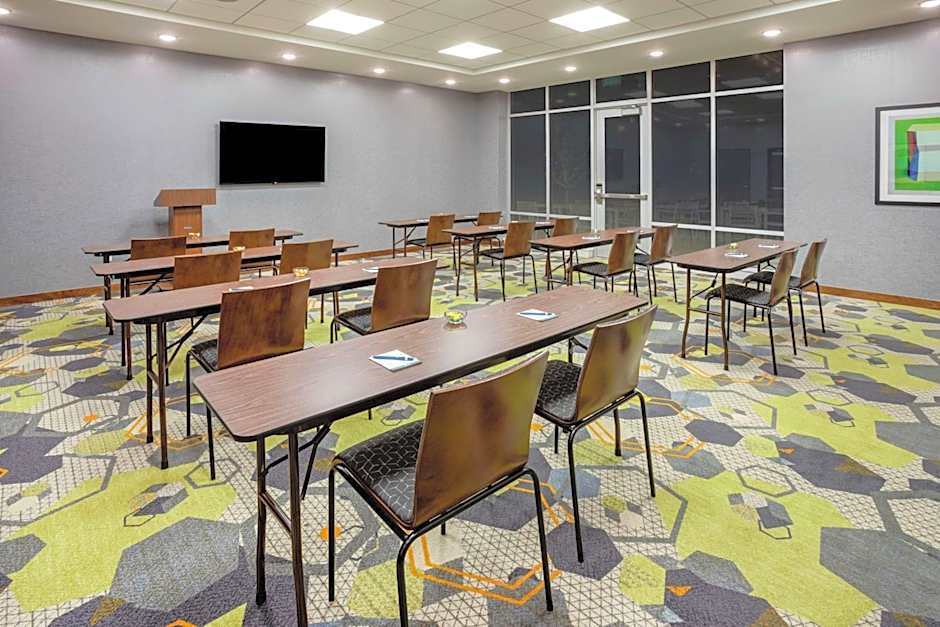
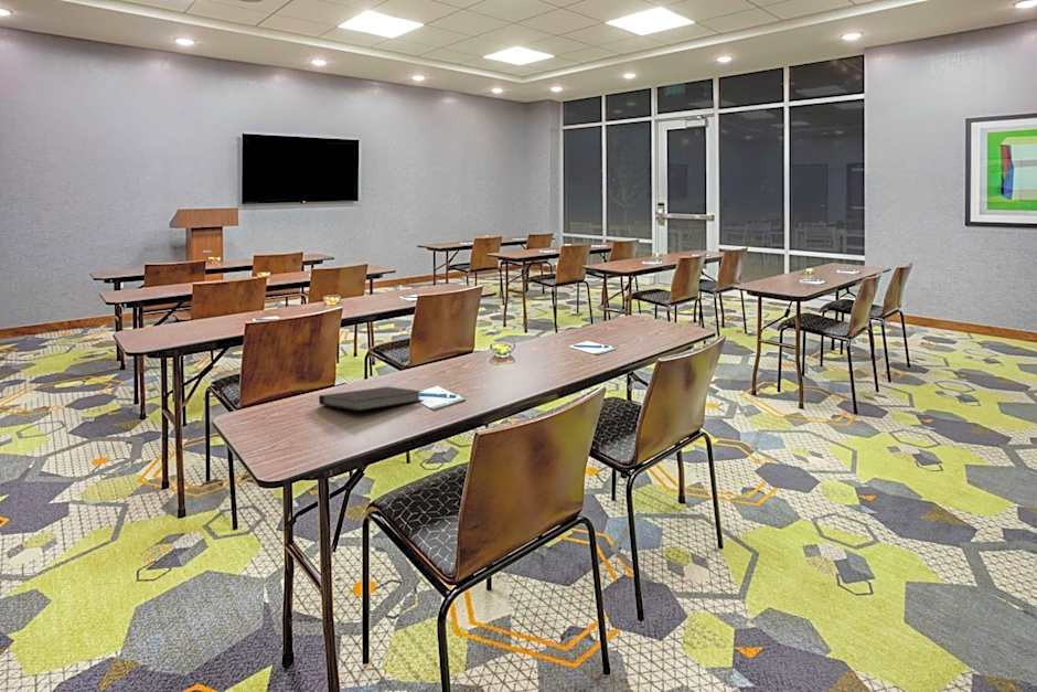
+ notebook (372, 397)
